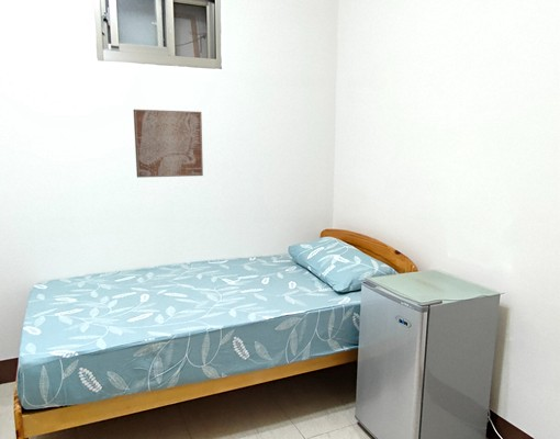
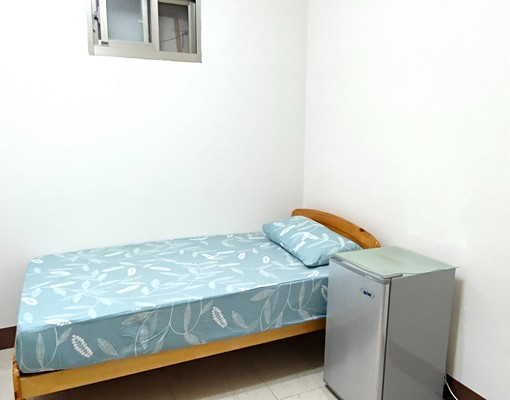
- wall art (169, 144)
